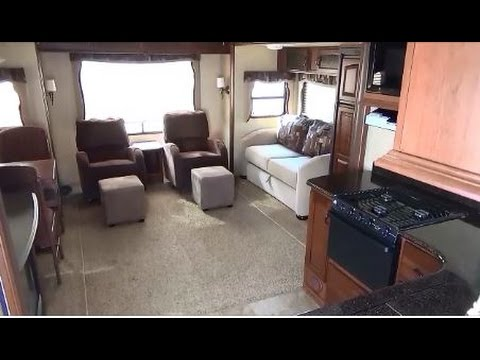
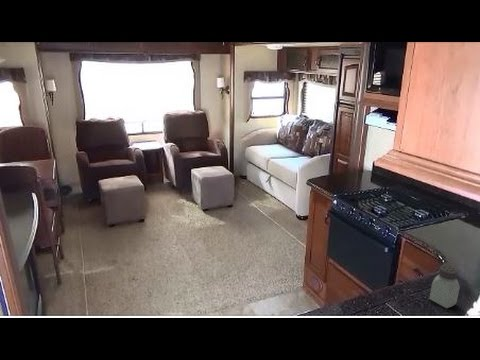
+ saltshaker (445, 285)
